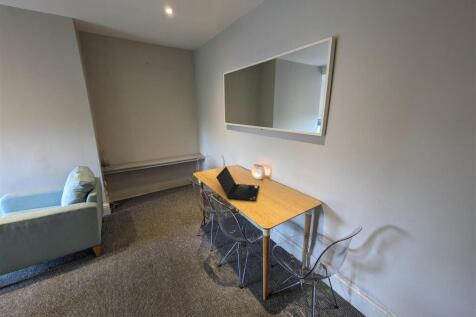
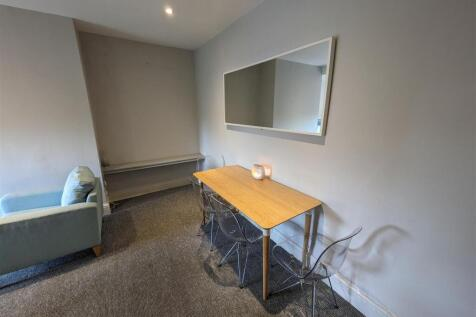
- laptop computer (239, 184)
